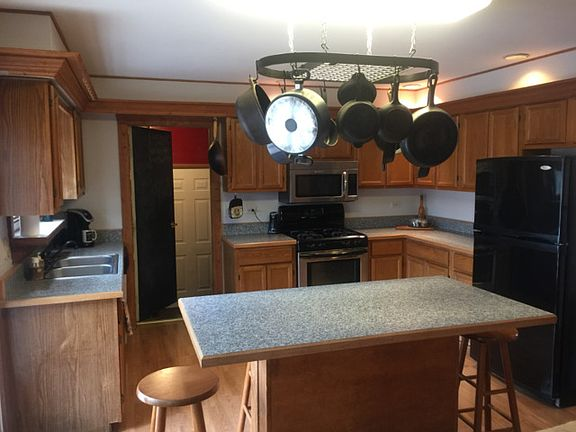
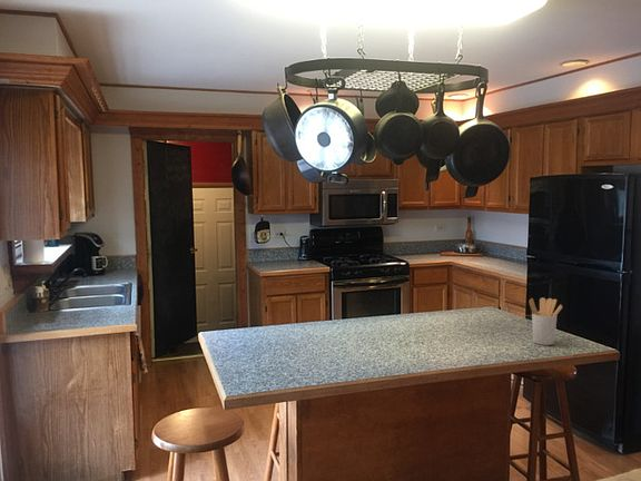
+ utensil holder (544, 320)
